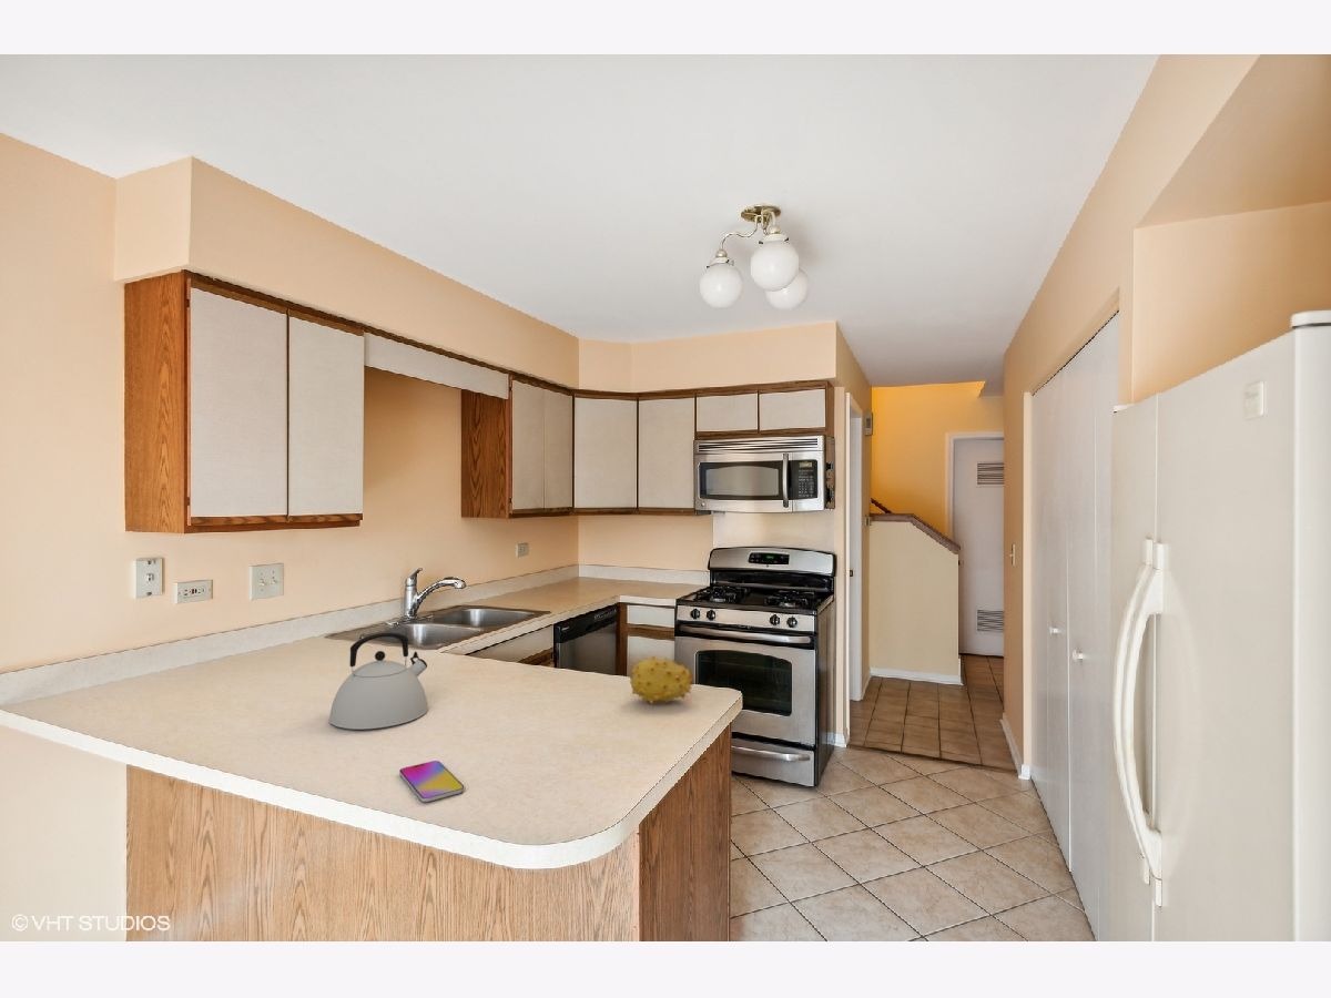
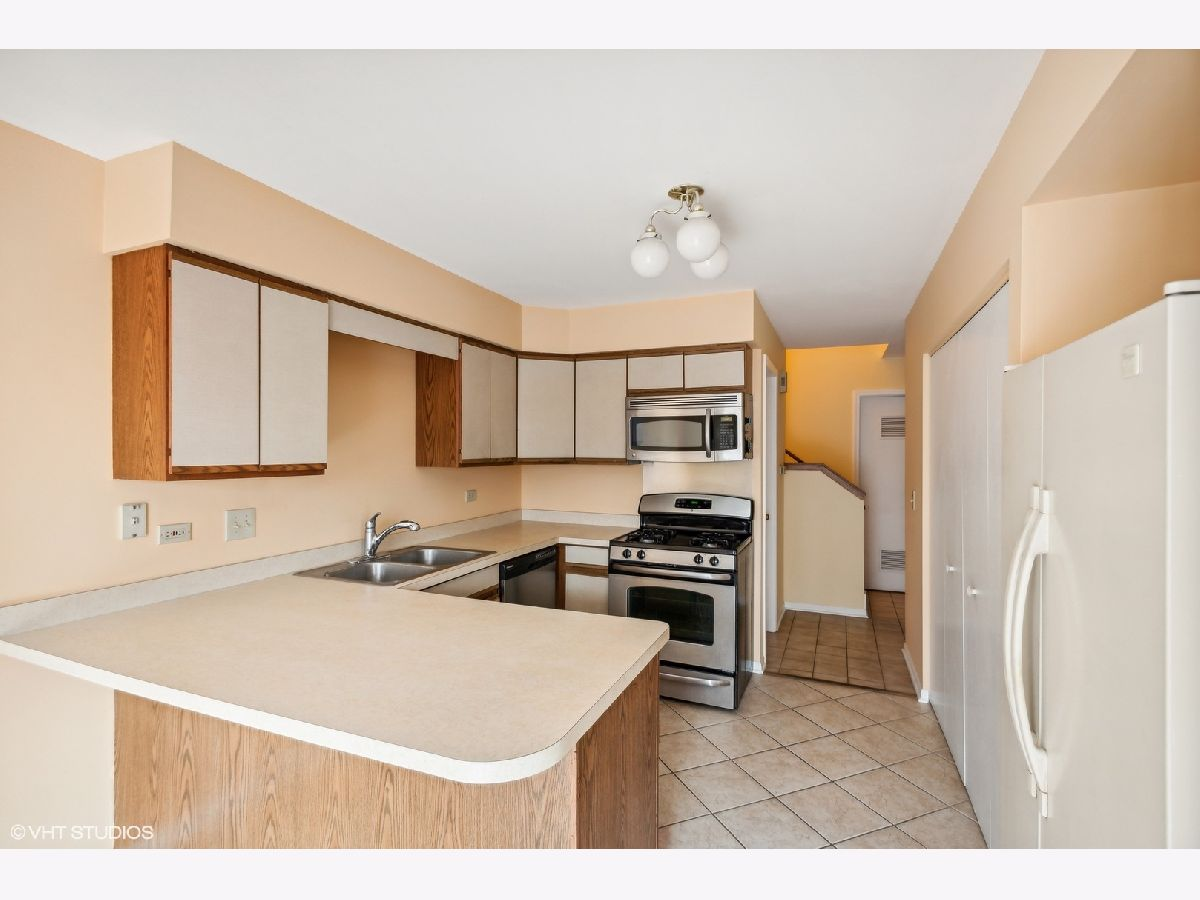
- kettle (382, 673)
- smartphone (430, 780)
- fruit (661, 679)
